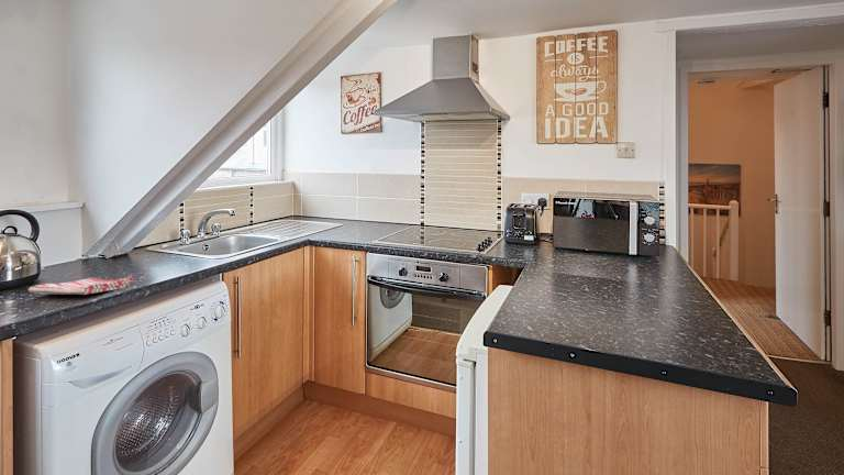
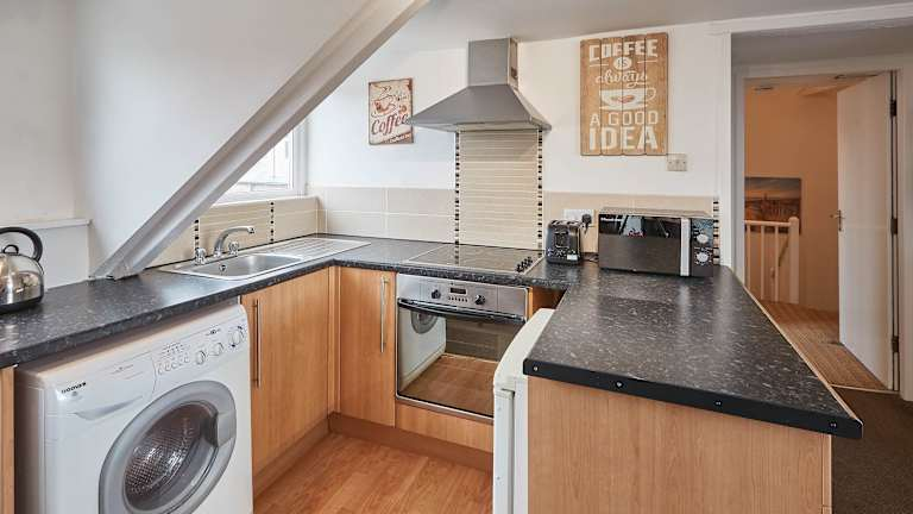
- dish towel (85, 284)
